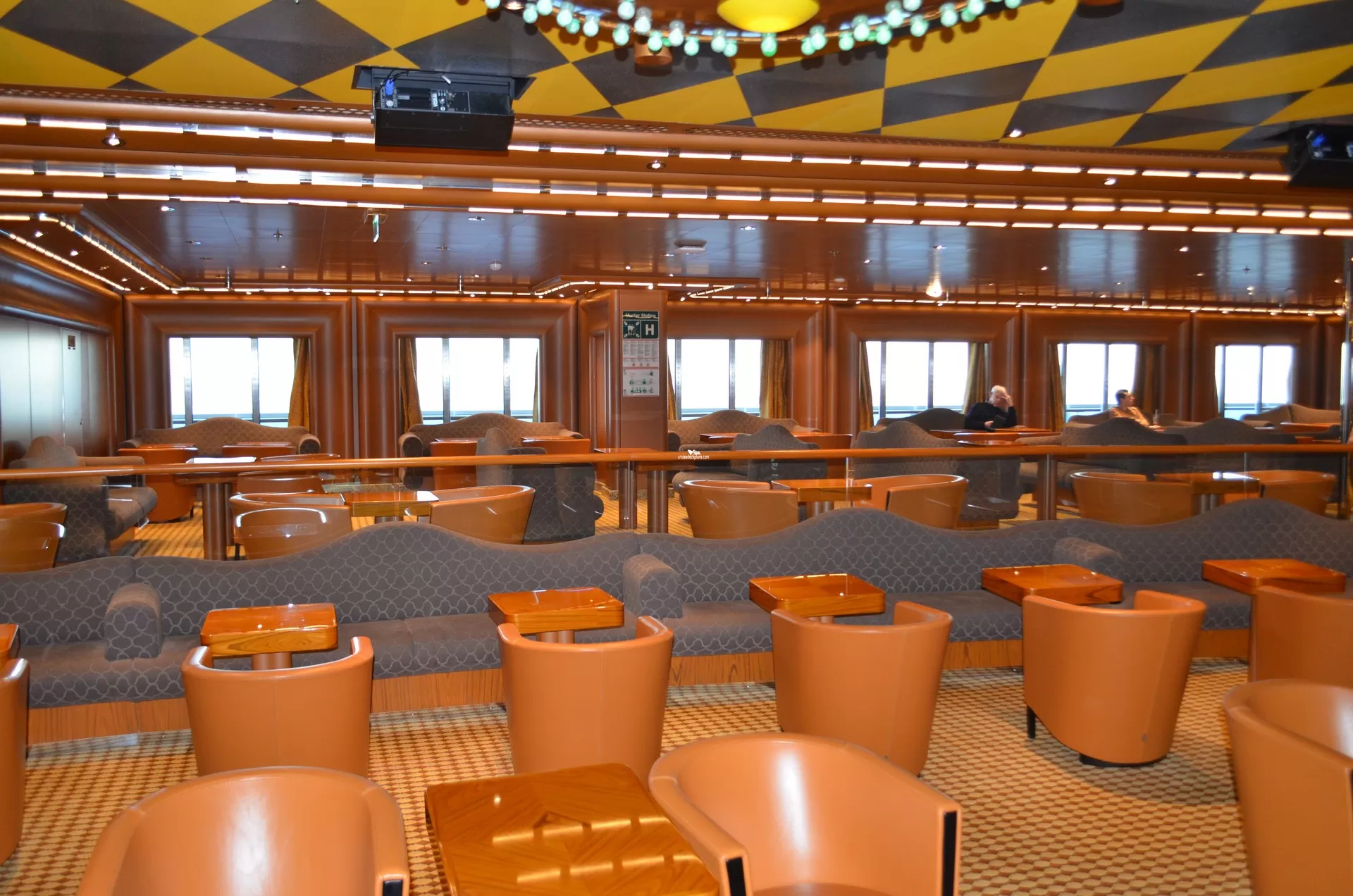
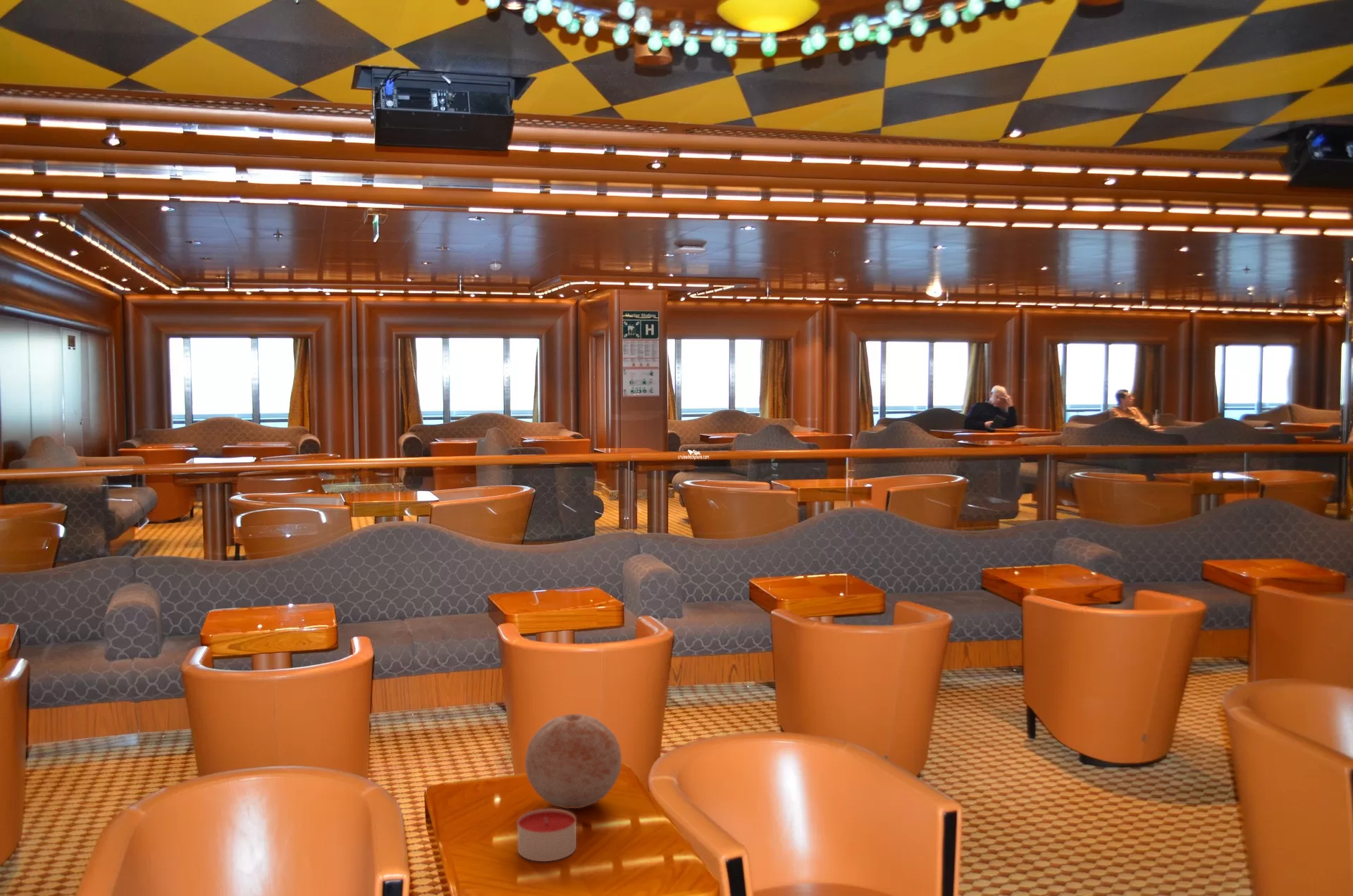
+ candle (547, 833)
+ decorative ball (573, 760)
